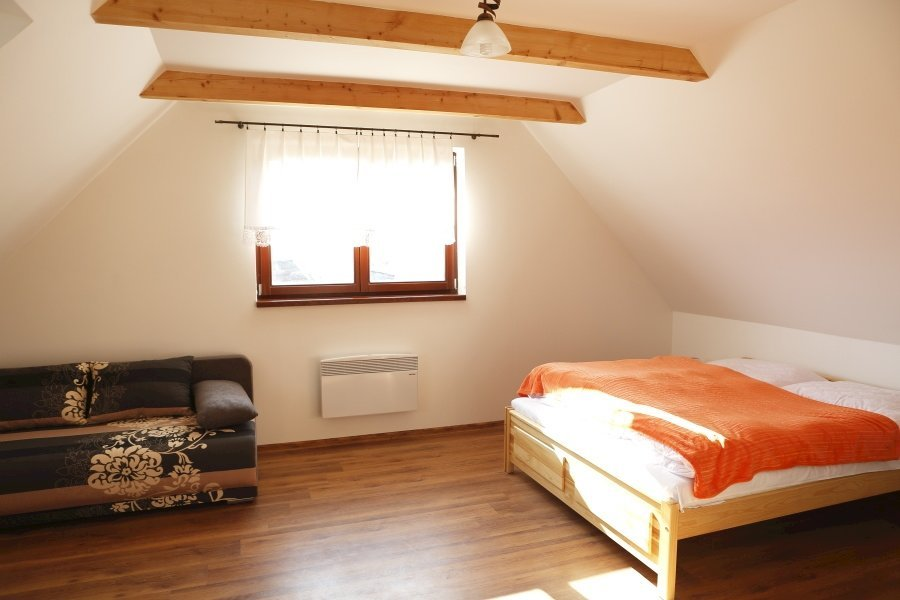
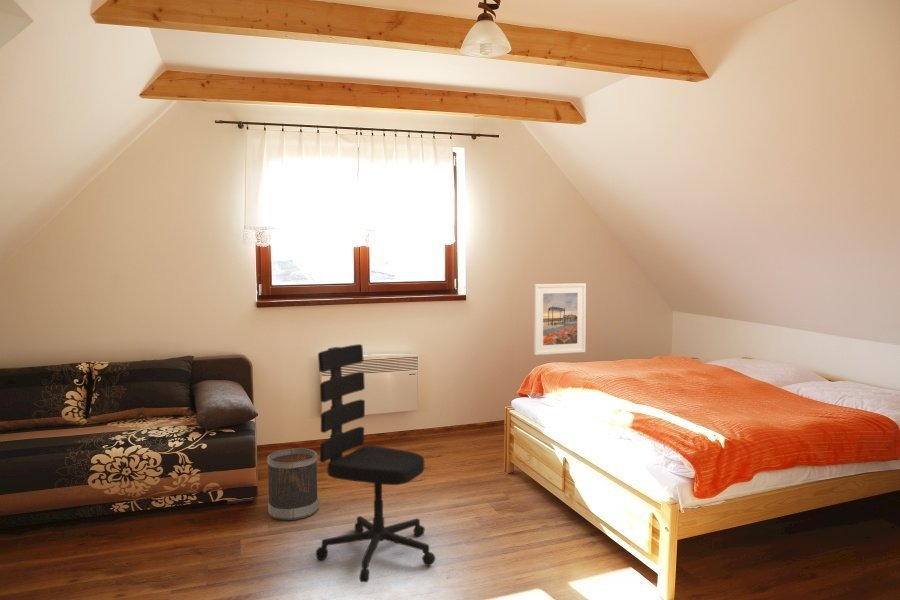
+ office chair (381, 453)
+ wastebasket (292, 483)
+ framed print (560, 318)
